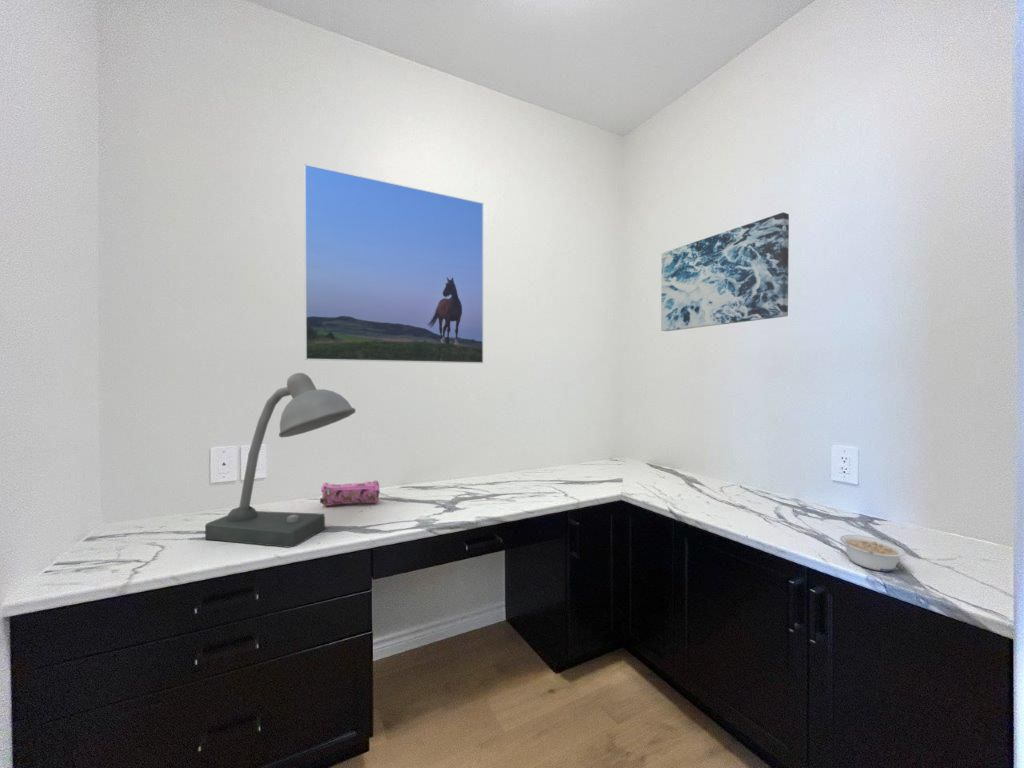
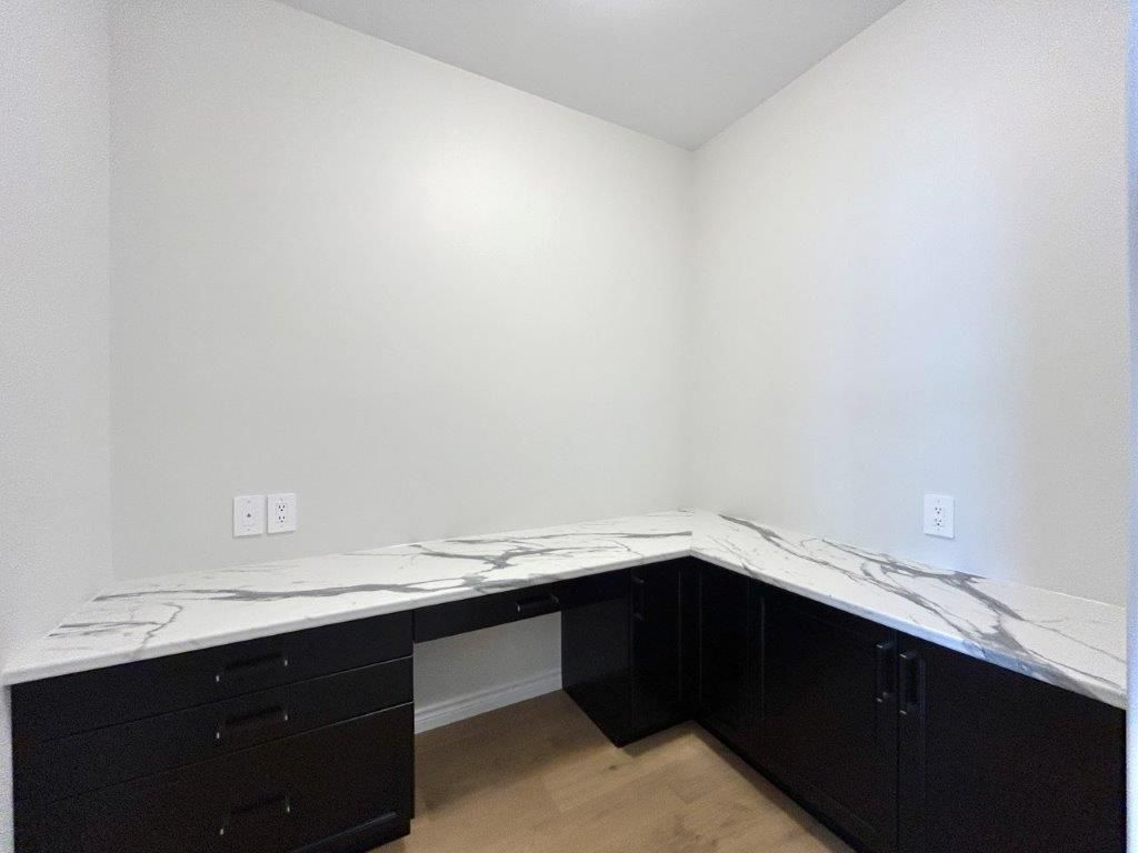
- legume (872, 552)
- wall art (716, 280)
- desk lamp (281, 437)
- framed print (402, 274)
- pencil case (351, 492)
